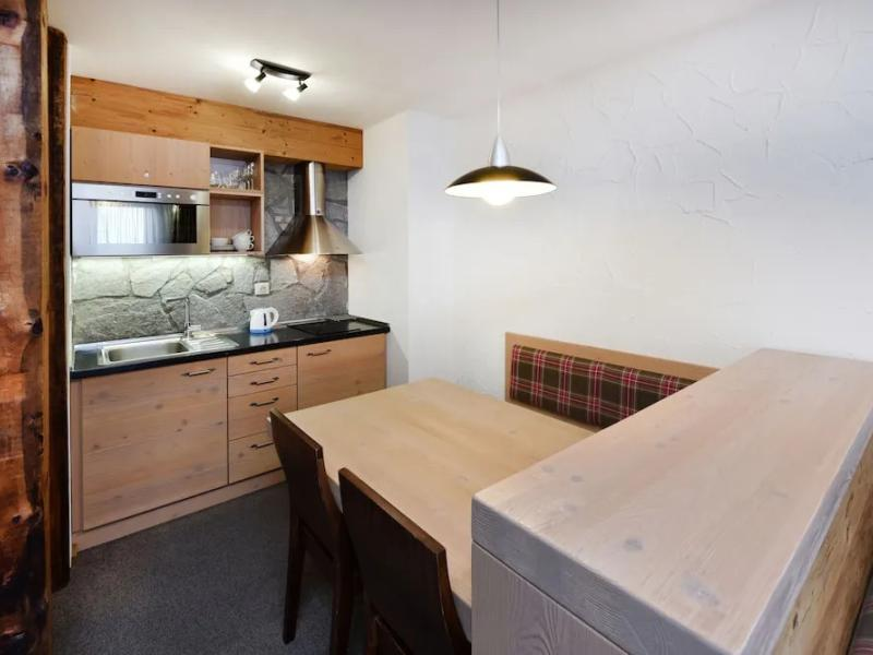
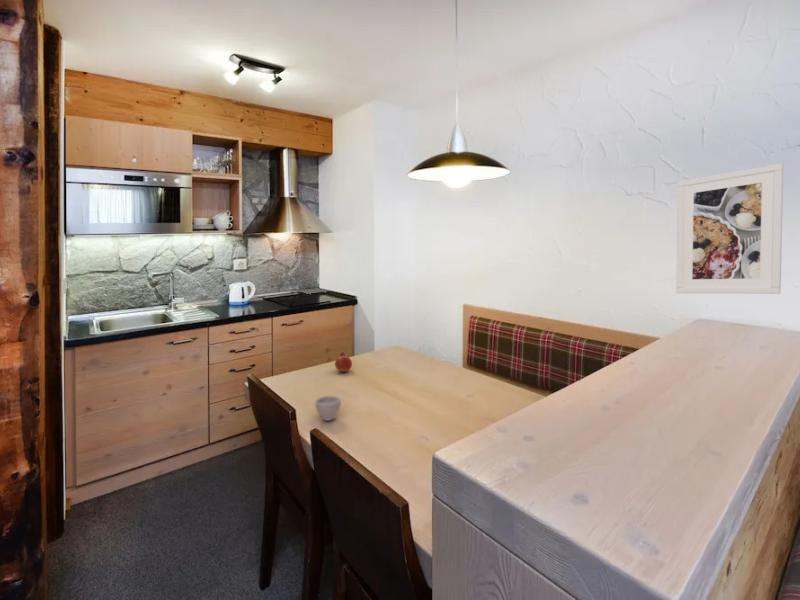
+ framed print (725, 233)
+ fruit (343, 362)
+ cup (327, 407)
